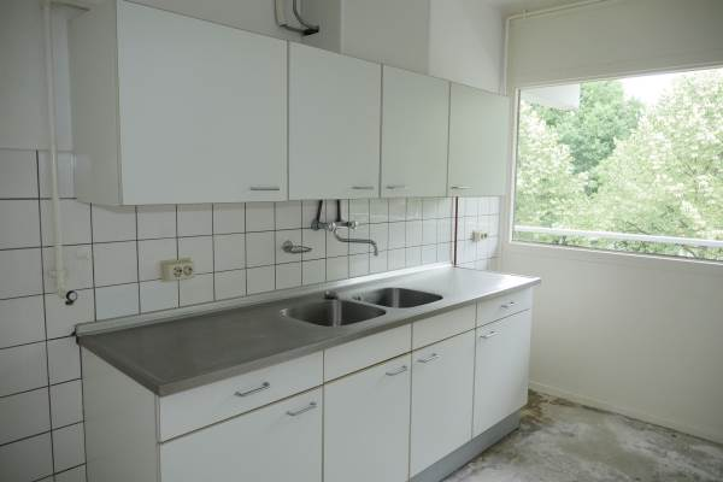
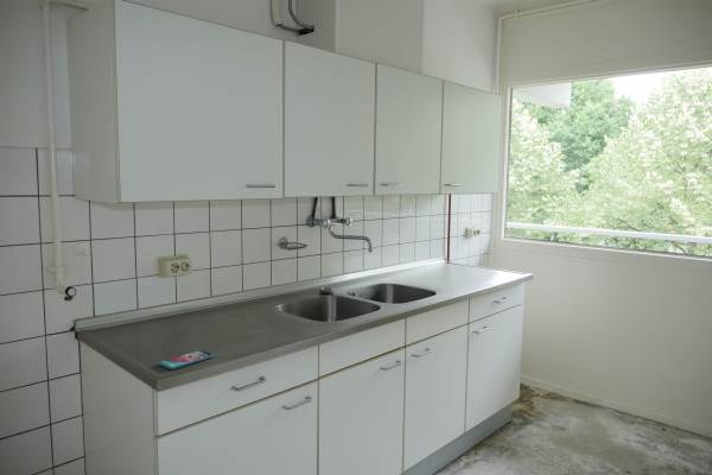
+ smartphone (186, 359)
